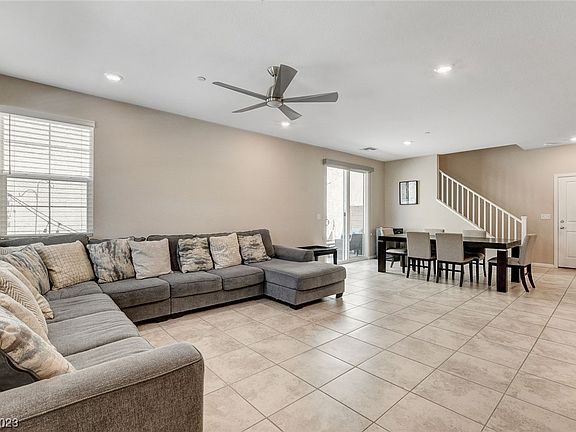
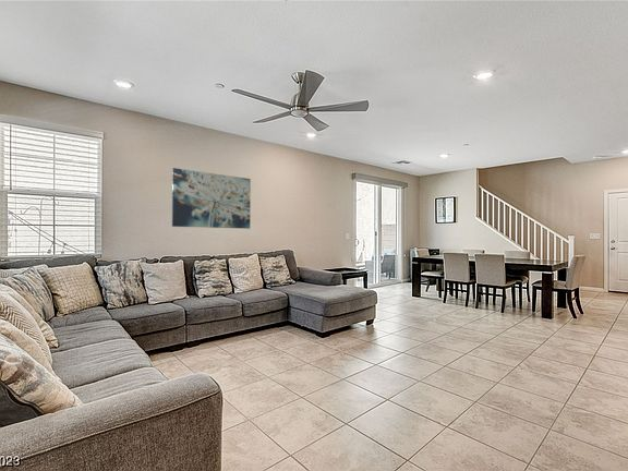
+ wall art (214, 201)
